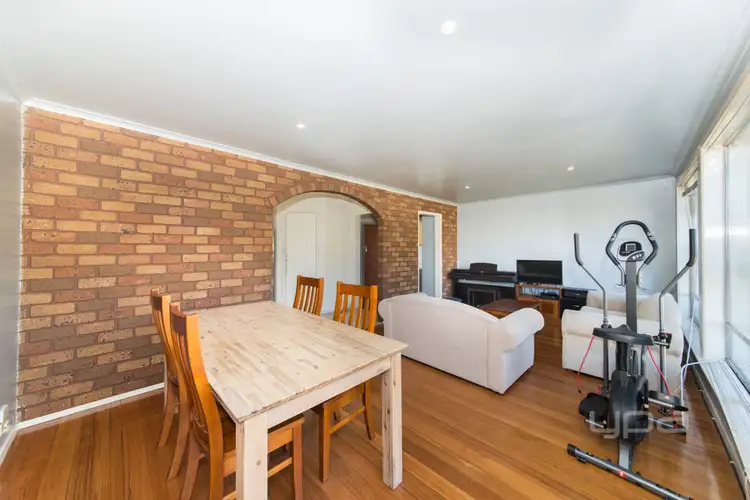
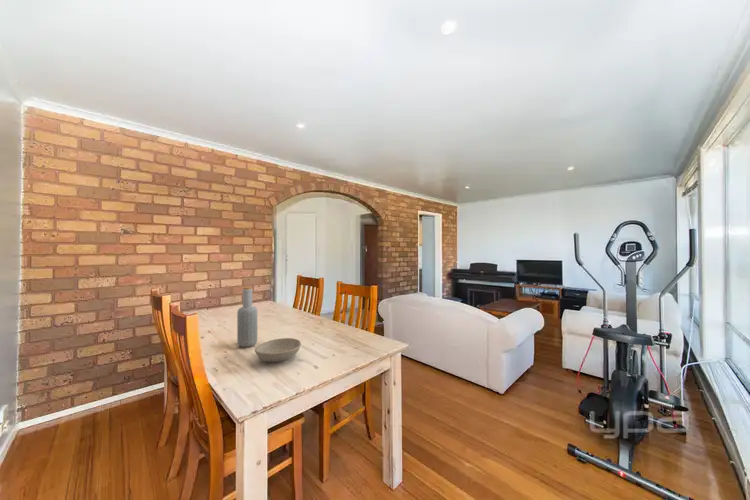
+ bottle (247, 316)
+ bowl (278, 351)
